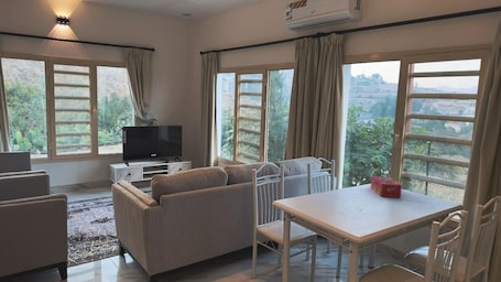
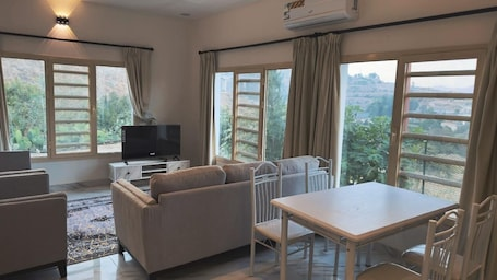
- tissue box (384, 186)
